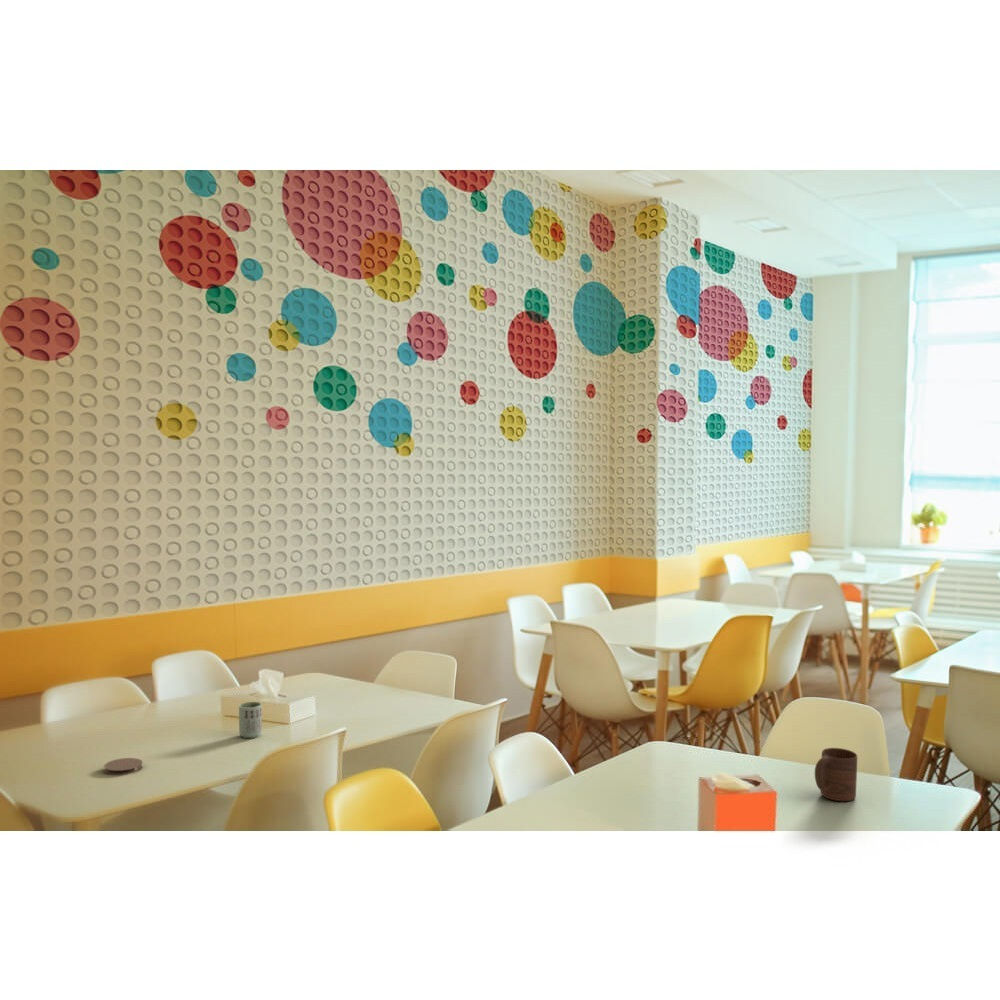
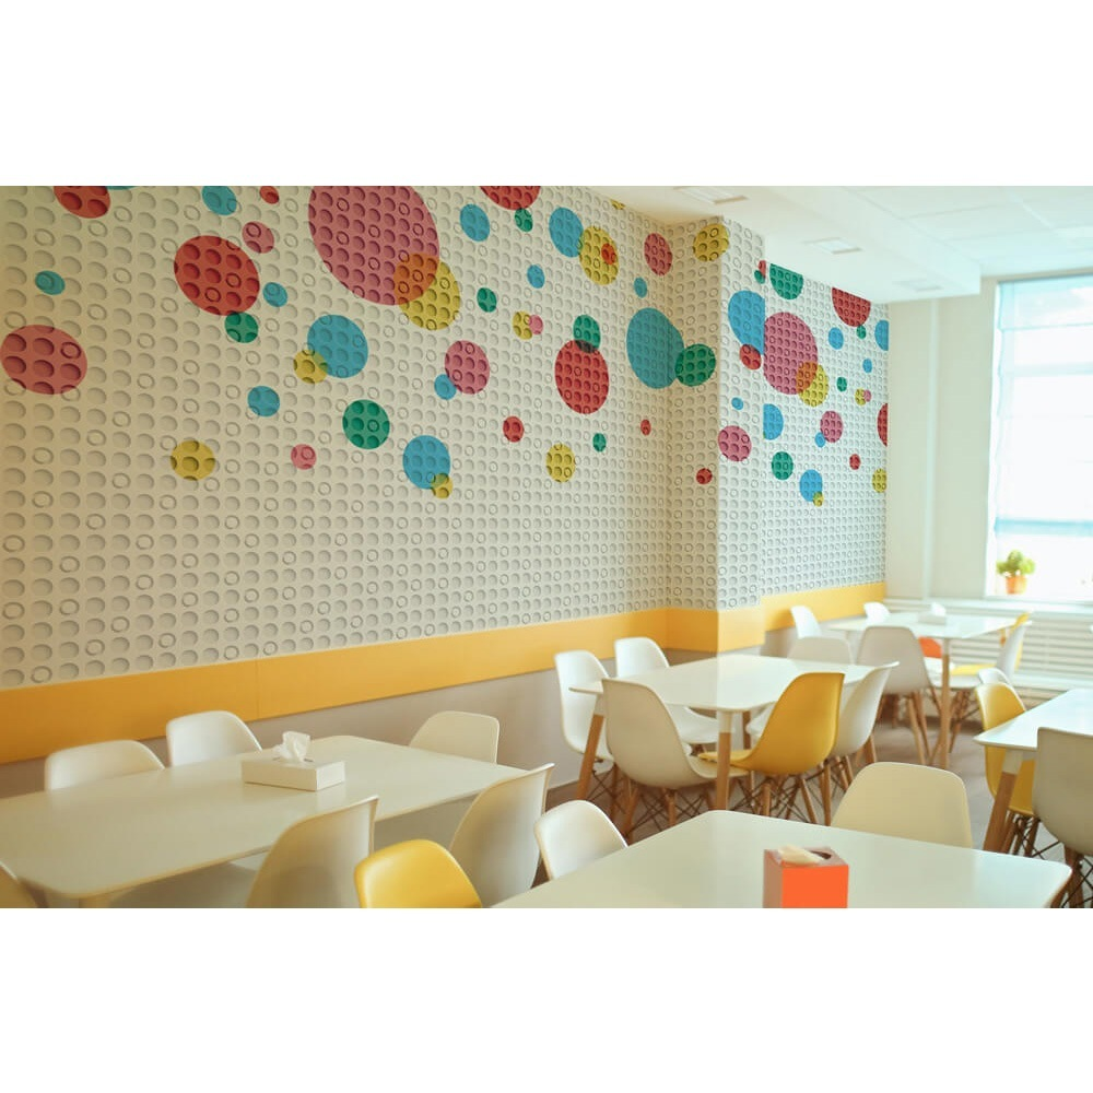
- coaster (123, 766)
- cup (250, 720)
- cup (836, 775)
